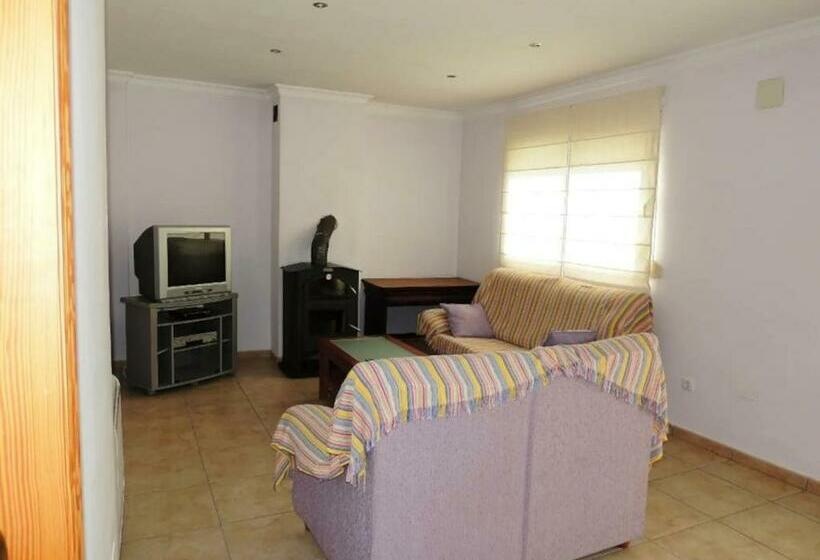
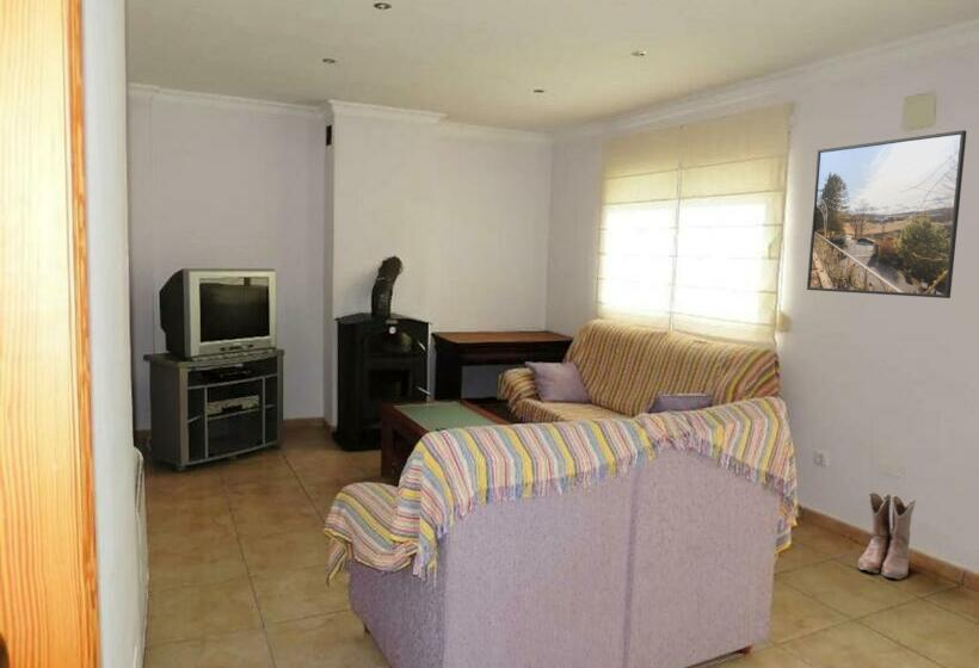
+ boots (887, 532)
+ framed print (878, 218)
